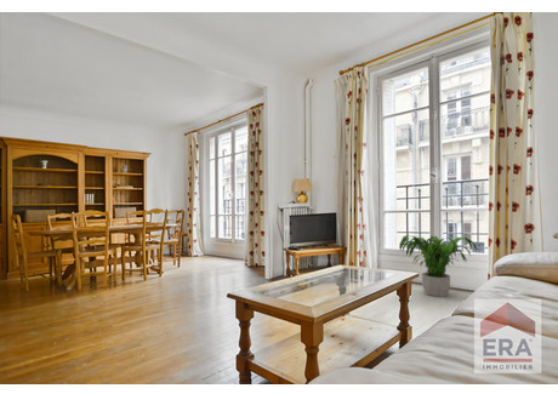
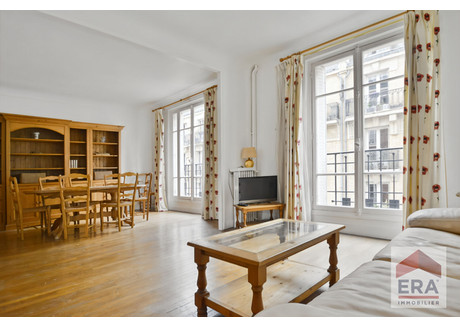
- potted plant (438, 264)
